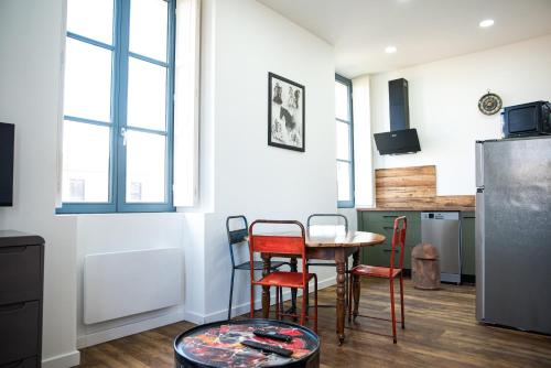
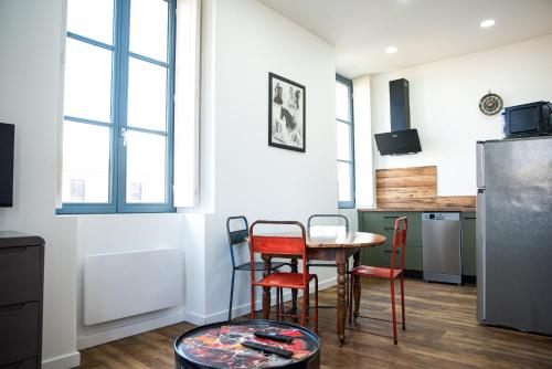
- trash can (425, 264)
